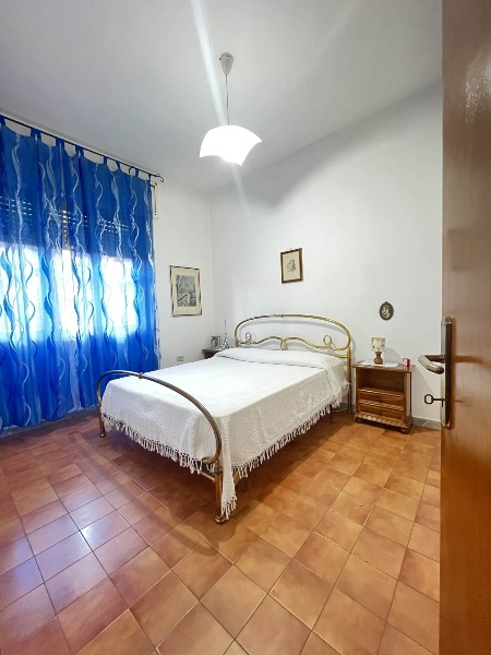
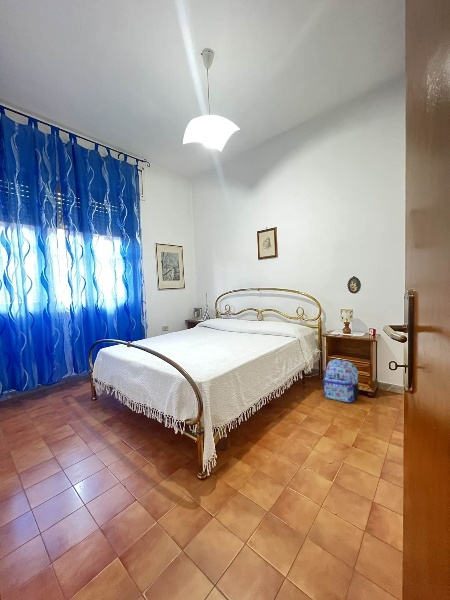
+ backpack (339, 379)
